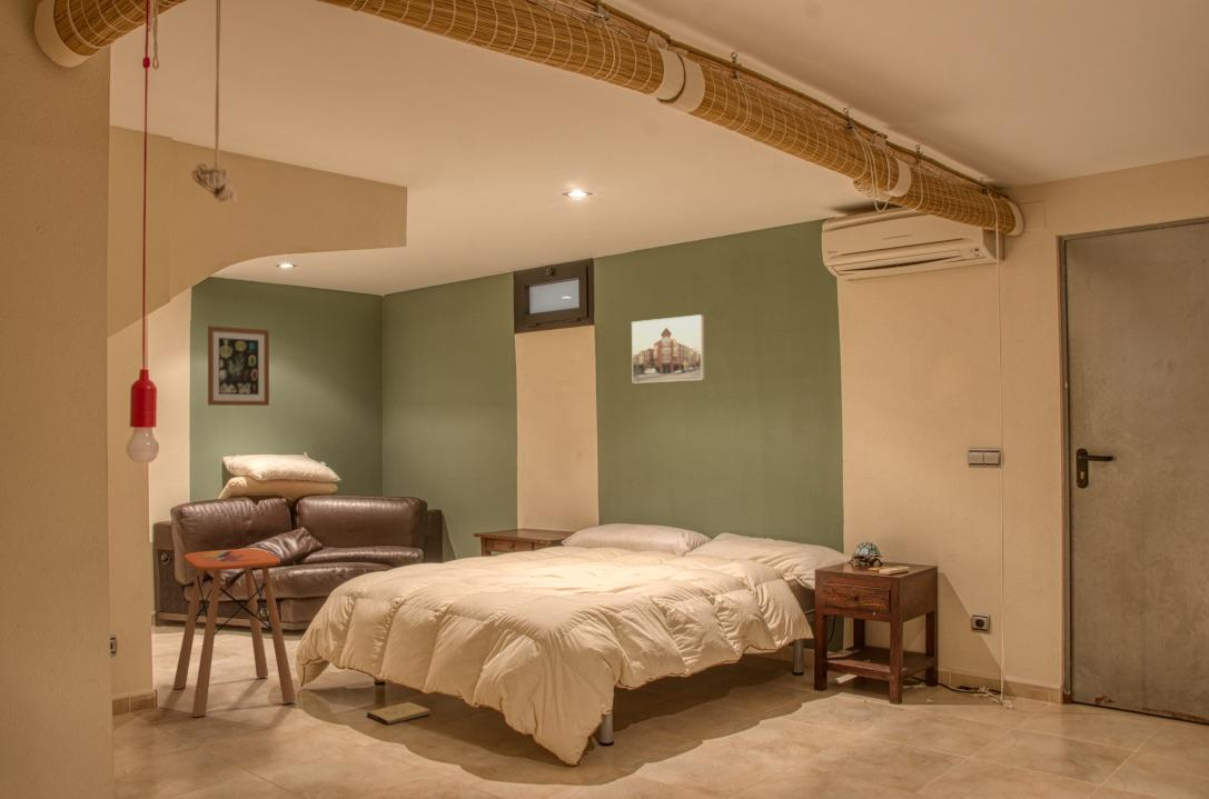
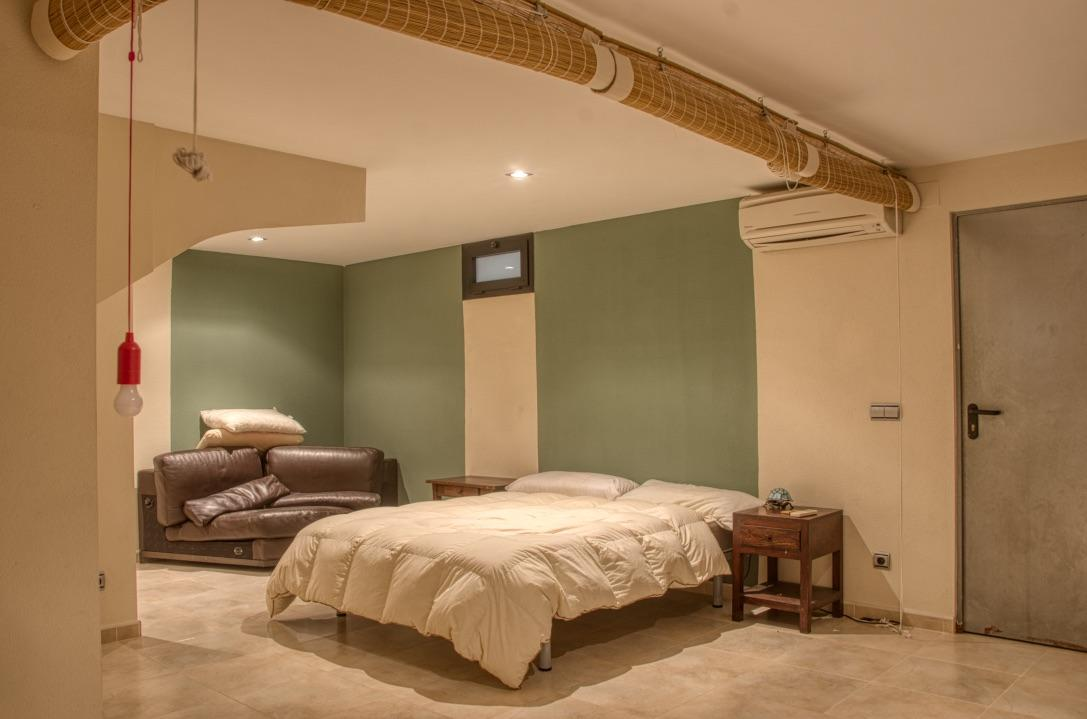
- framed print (666, 349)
- box (398, 712)
- wall art (239, 366)
- side table (228, 620)
